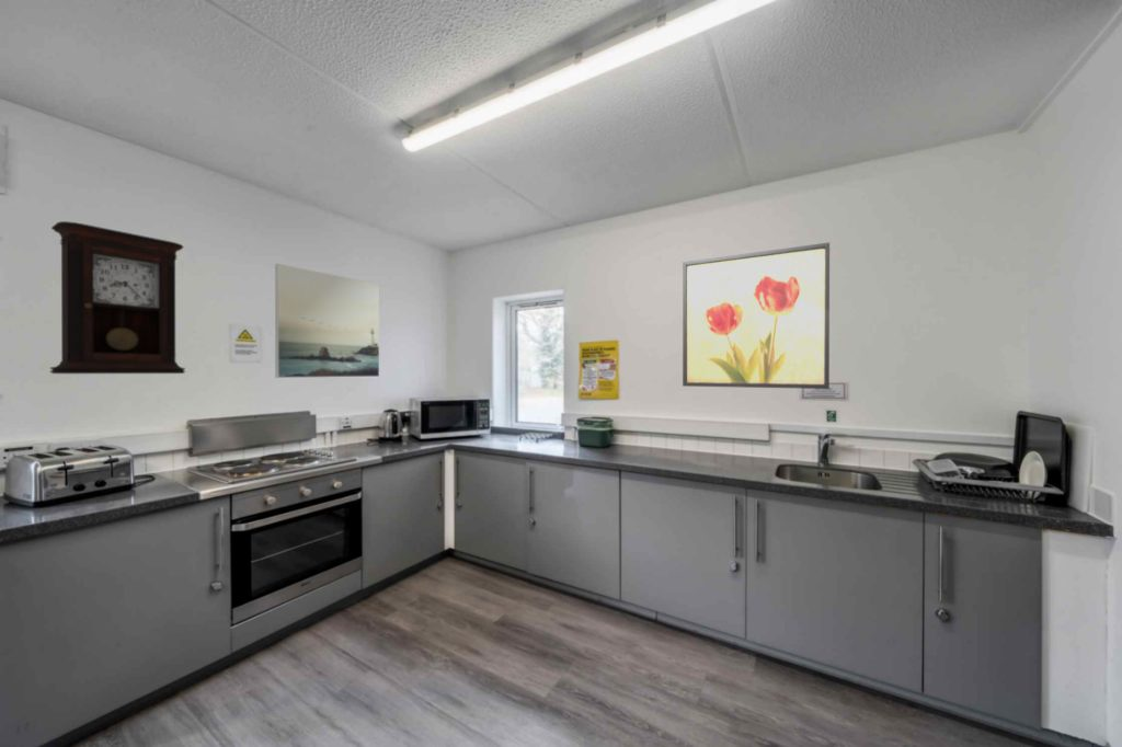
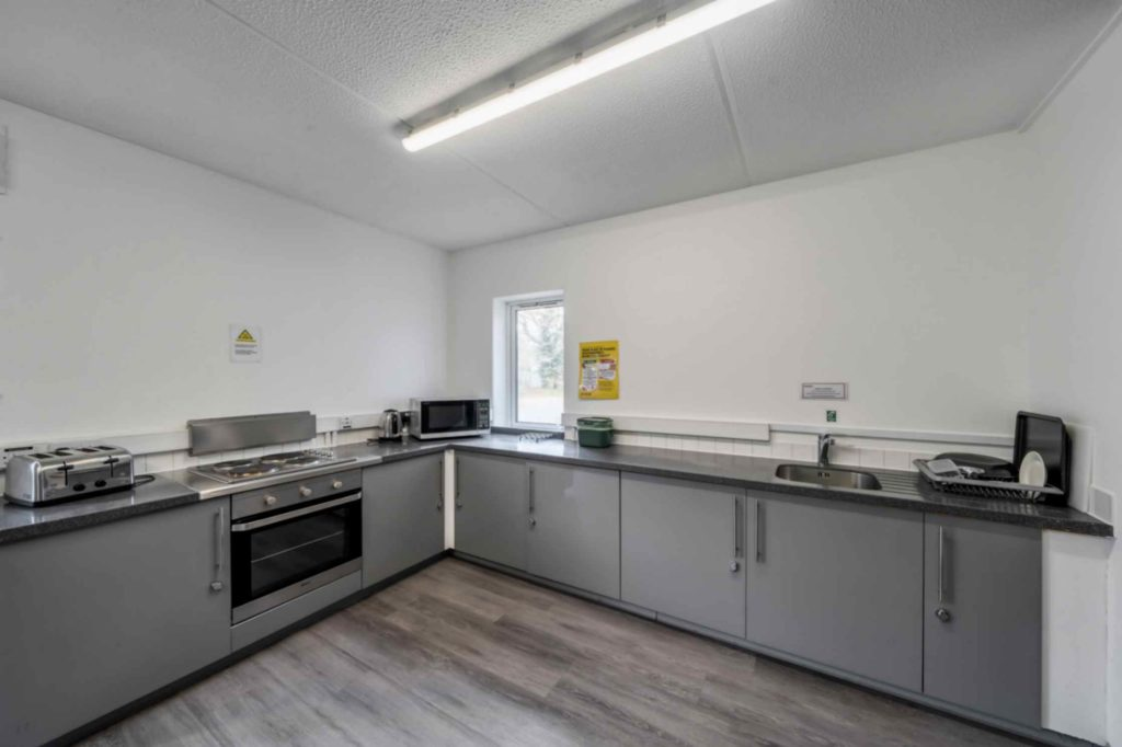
- wall art (749, 320)
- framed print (332, 325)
- pendulum clock (124, 304)
